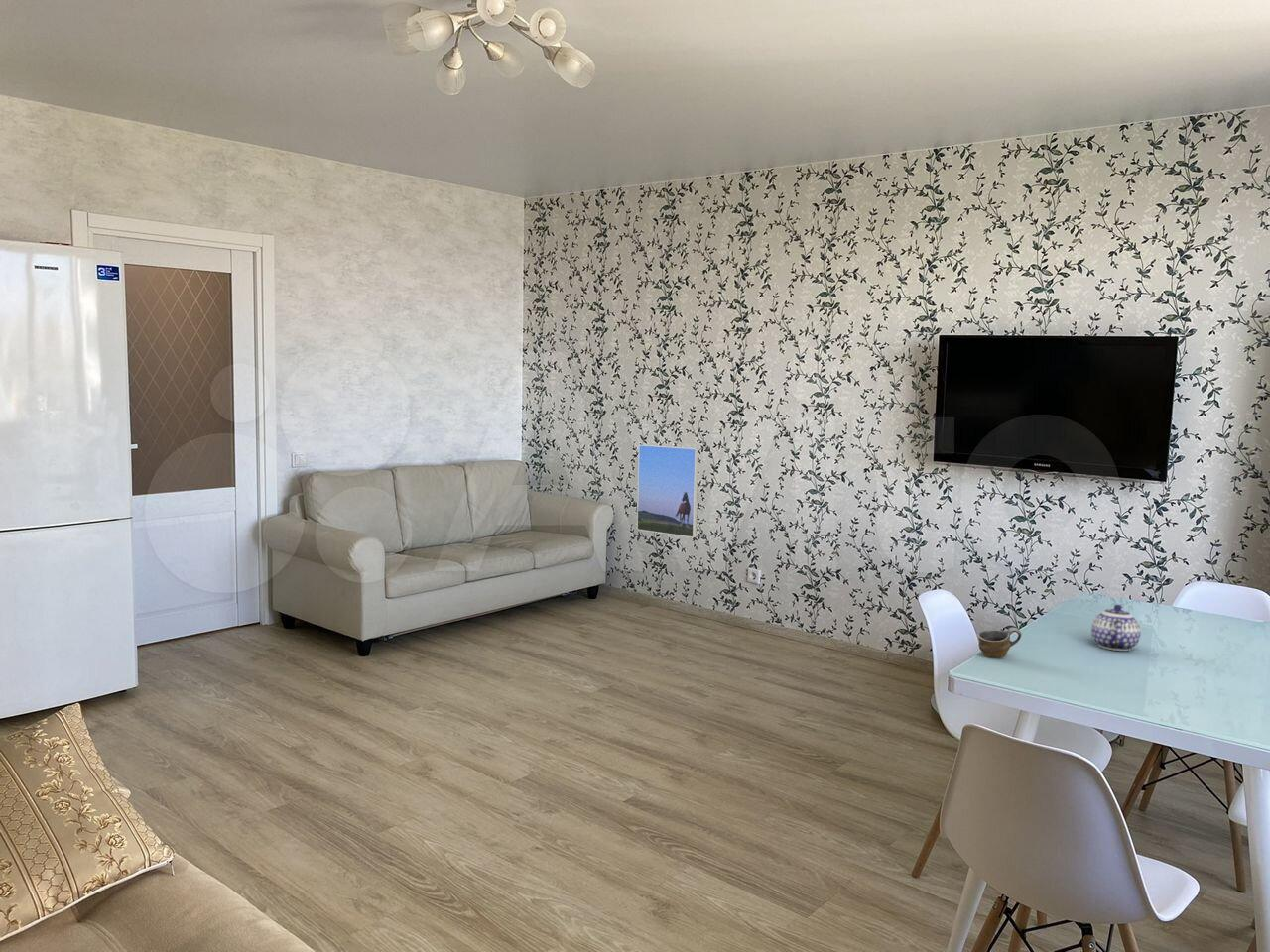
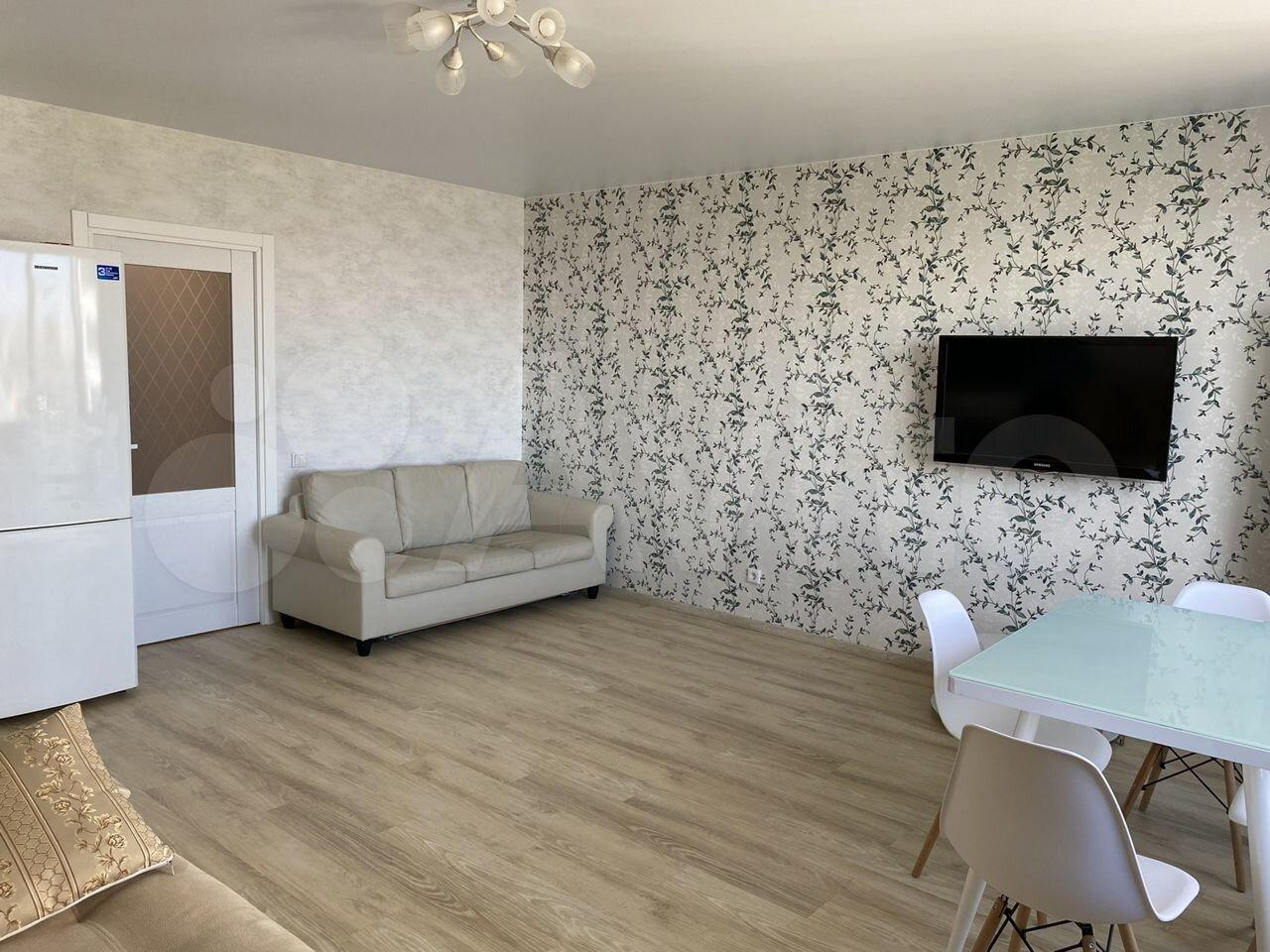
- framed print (667, 490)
- teapot (1116, 626)
- cup (996, 642)
